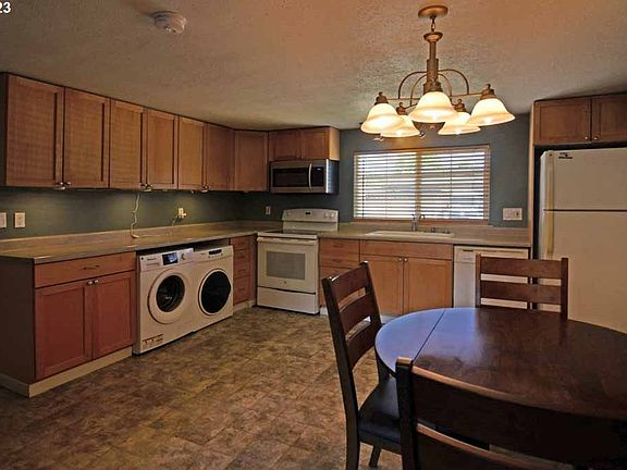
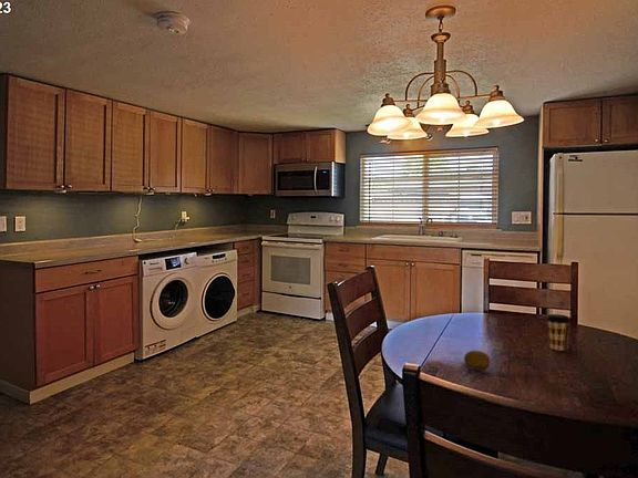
+ fruit (476, 360)
+ coffee cup (557, 332)
